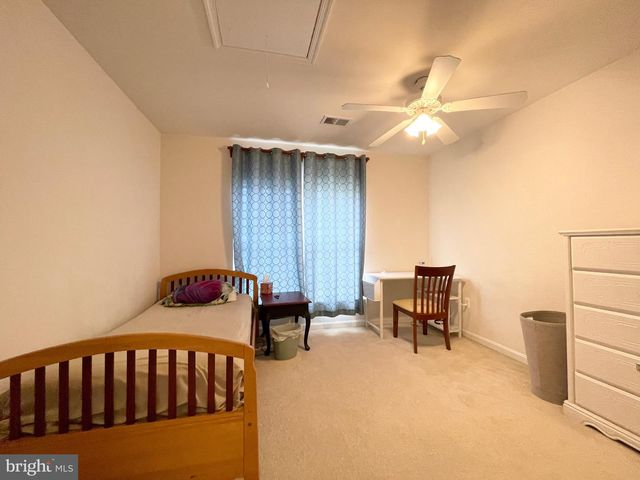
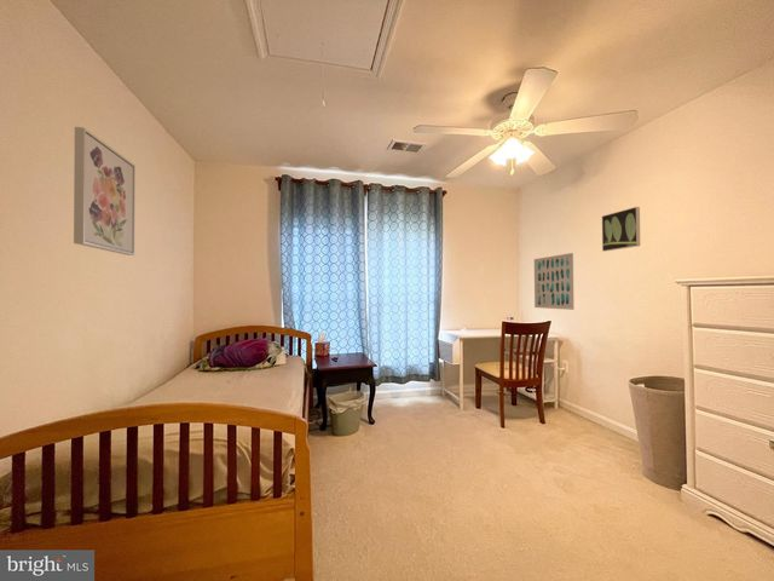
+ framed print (619, 230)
+ wall art (551, 282)
+ wall art (108, 199)
